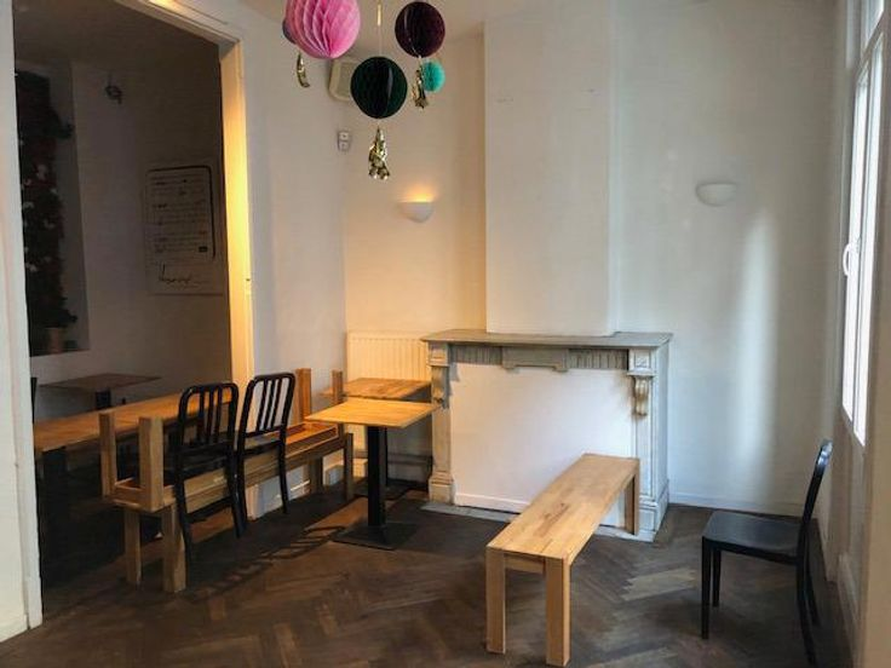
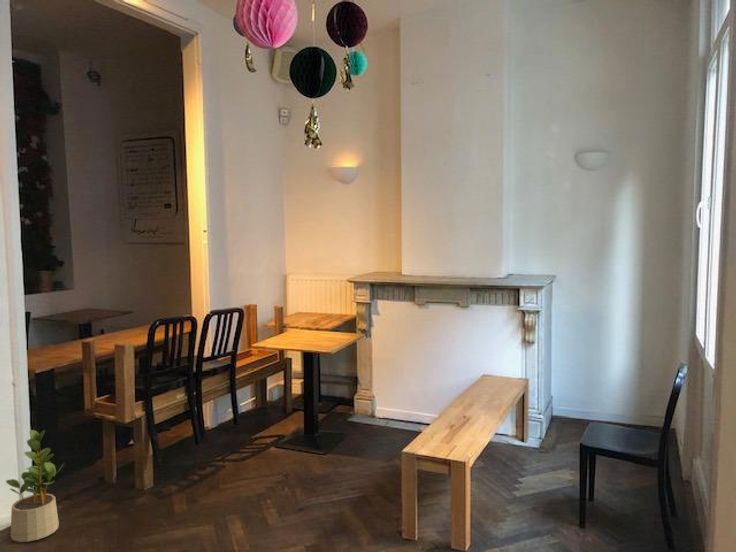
+ potted plant (33, 479)
